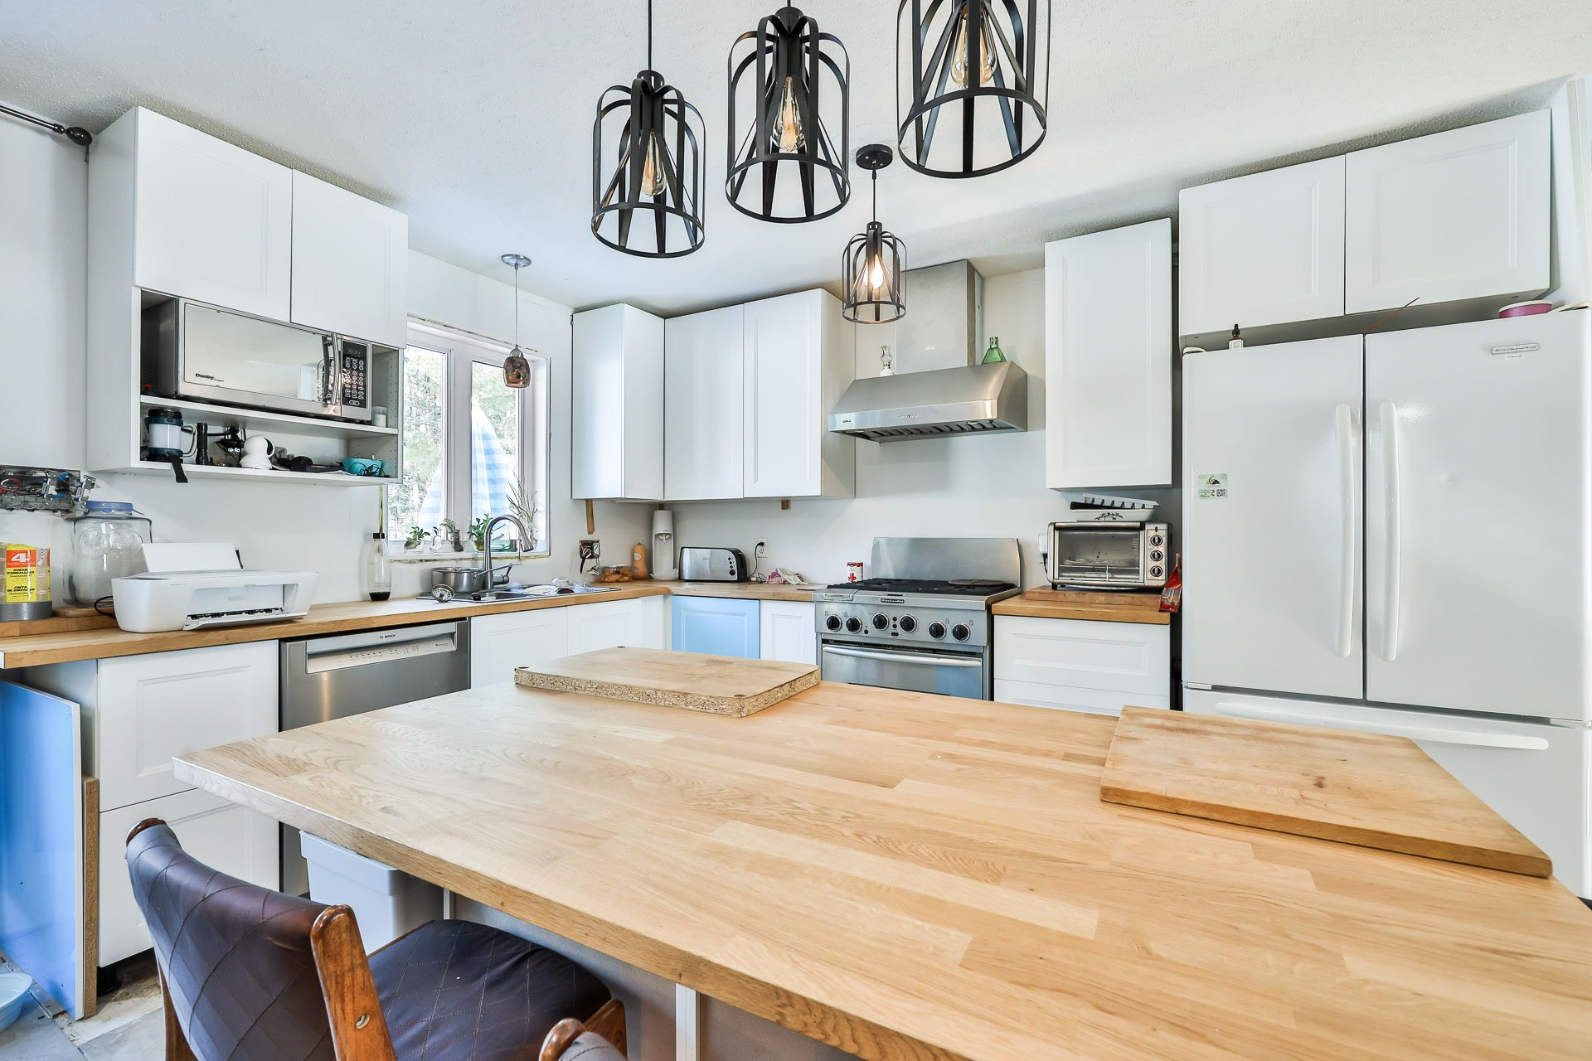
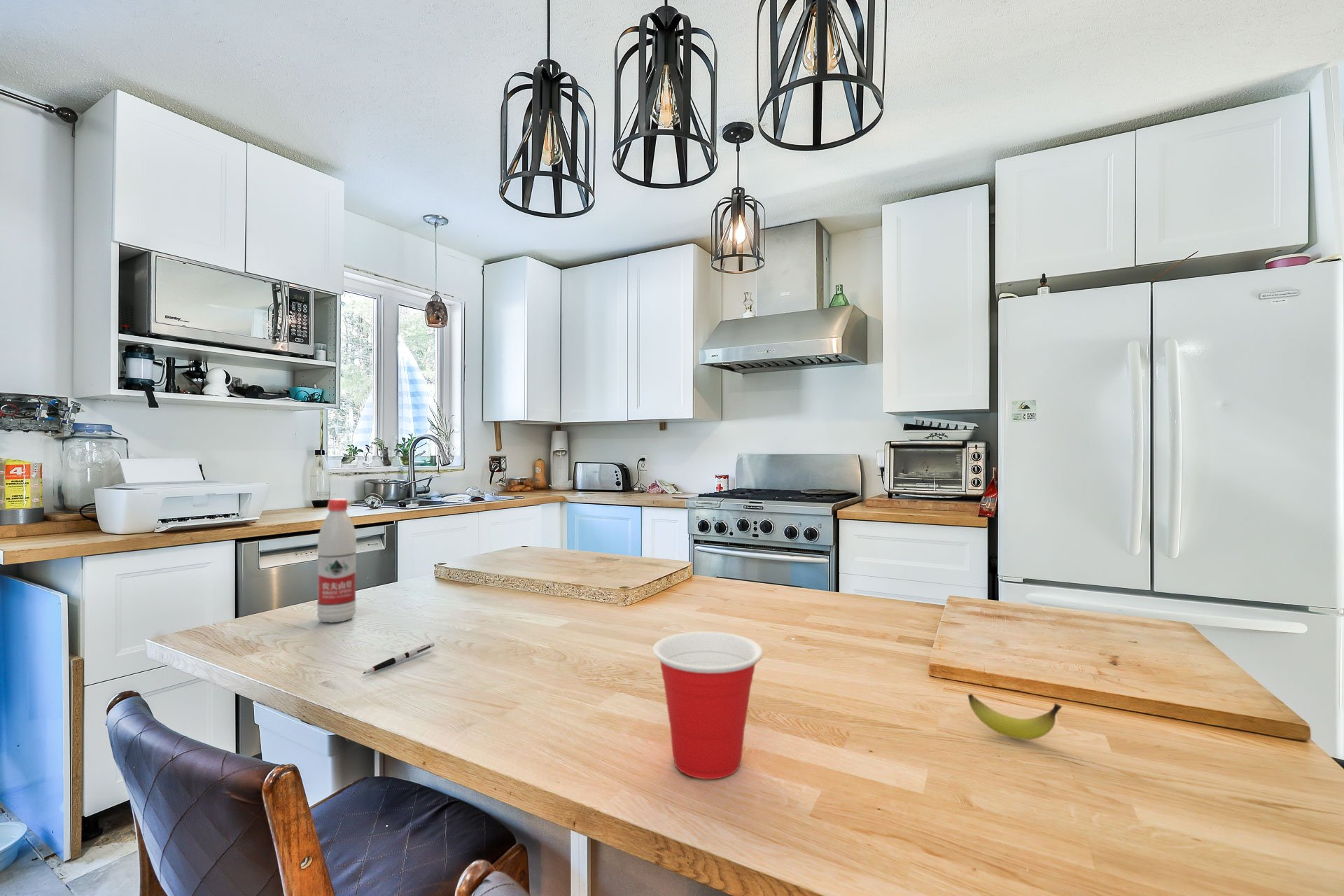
+ banana (1013, 718)
+ cup (707, 704)
+ pen (400, 657)
+ water bottle (337, 559)
